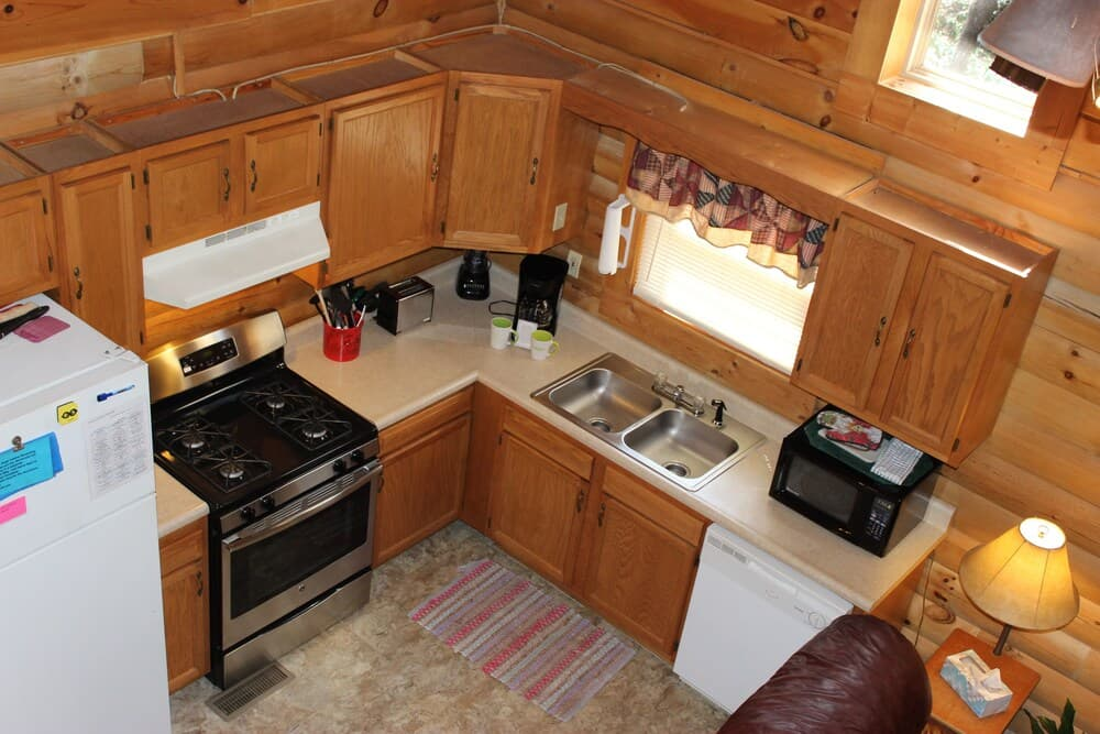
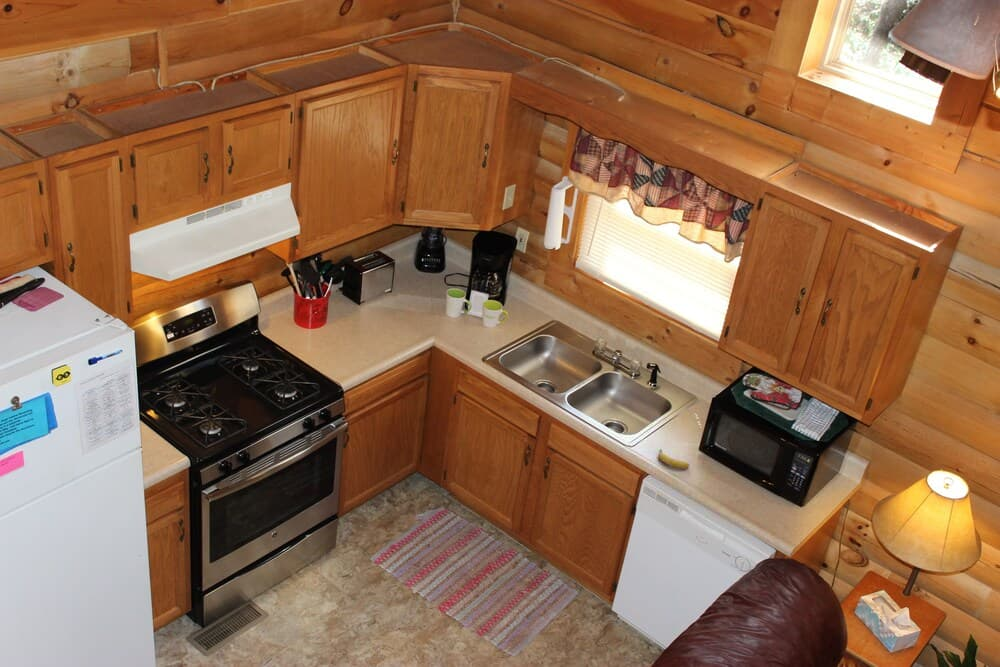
+ fruit (671, 458)
